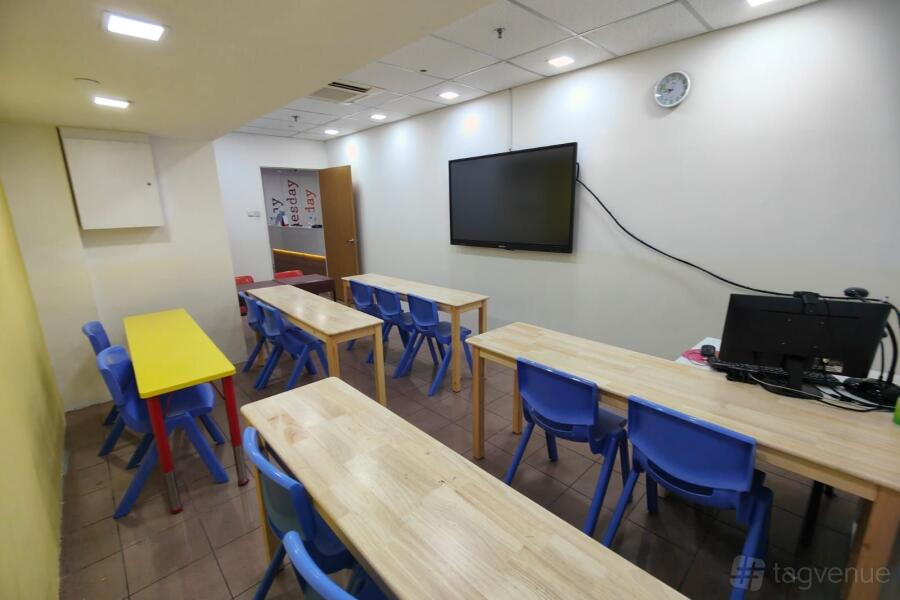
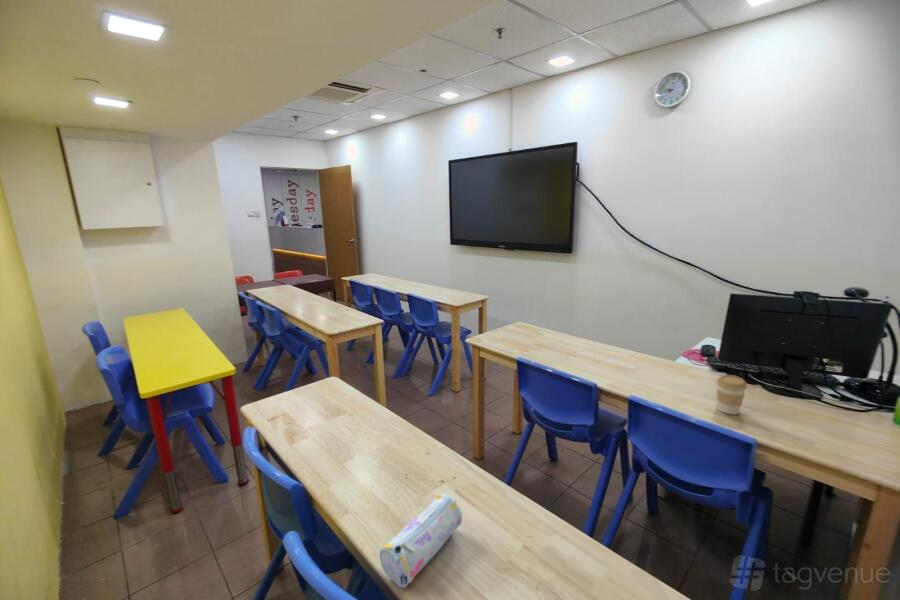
+ pencil case (422, 535)
+ coffee cup (730, 394)
